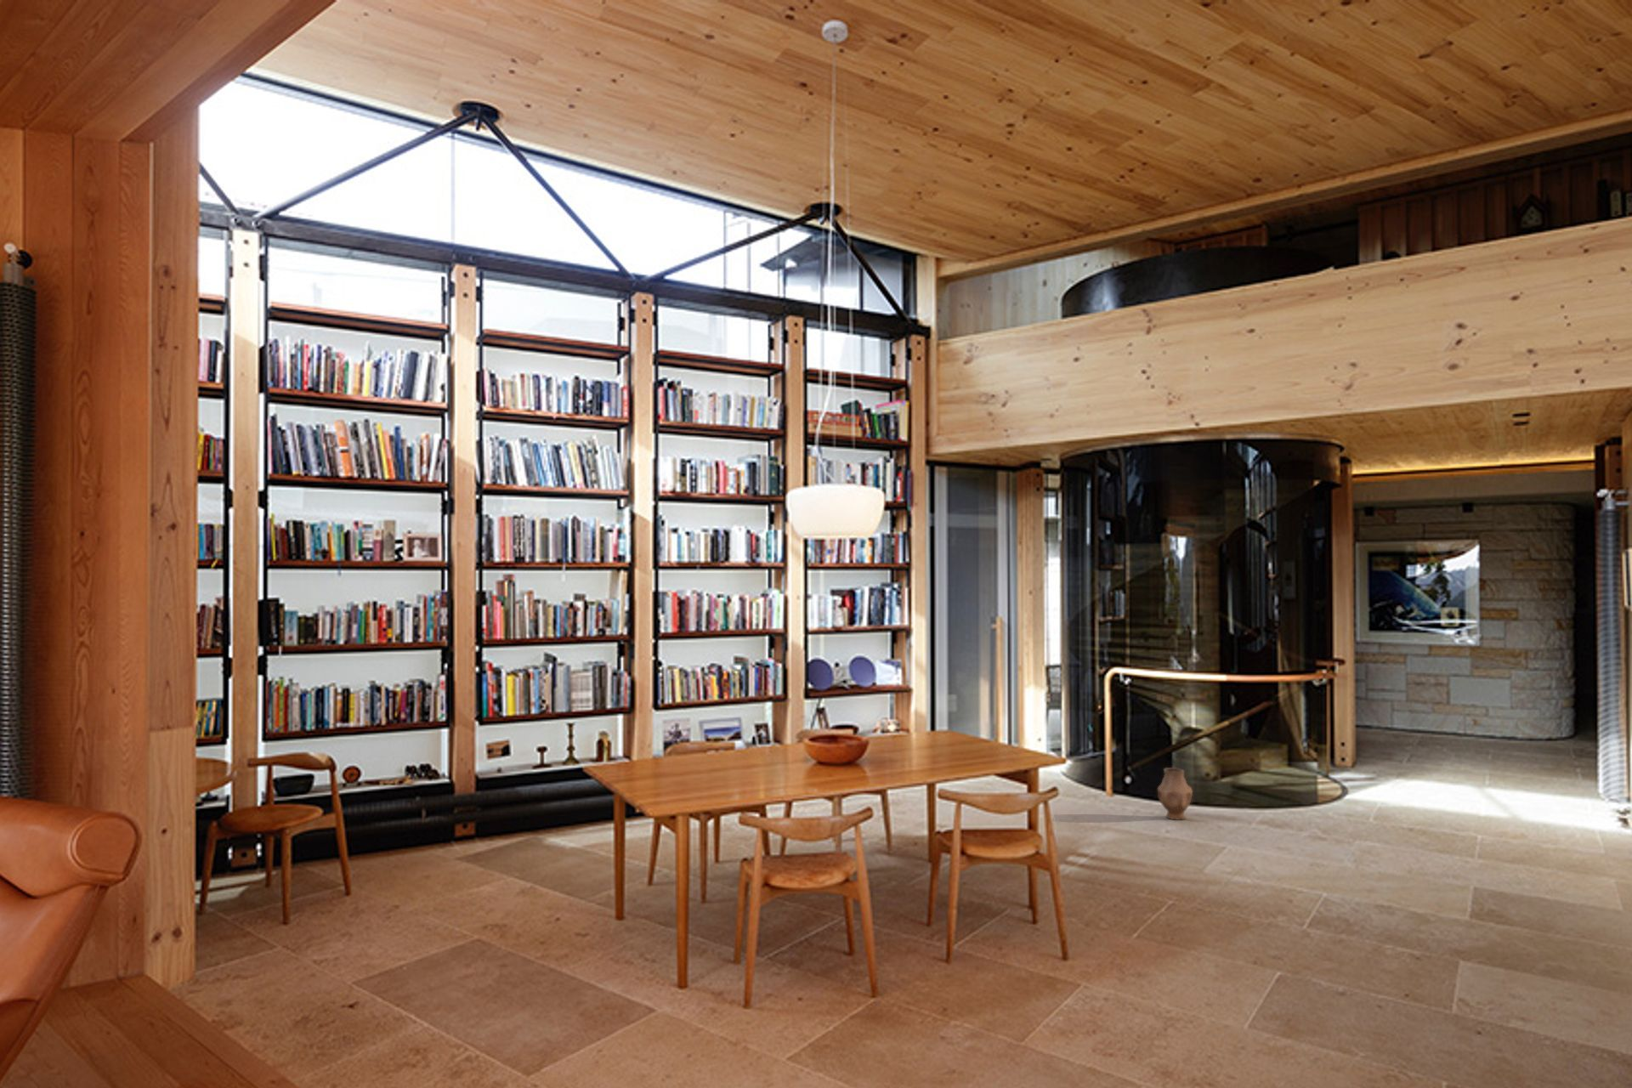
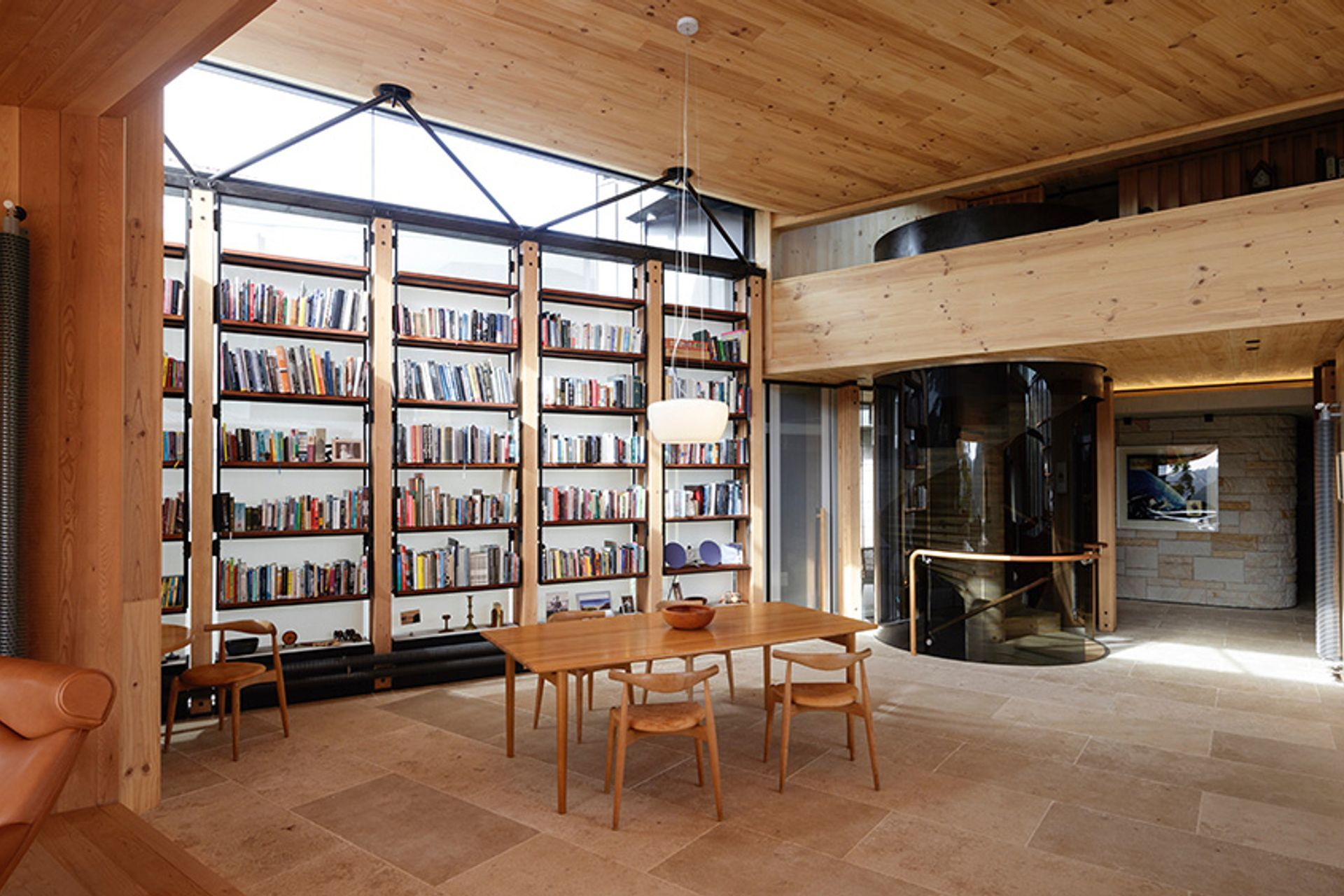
- vase (1174, 793)
